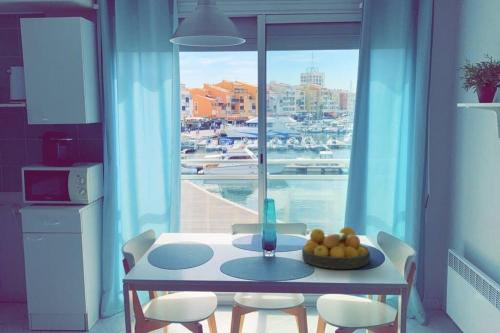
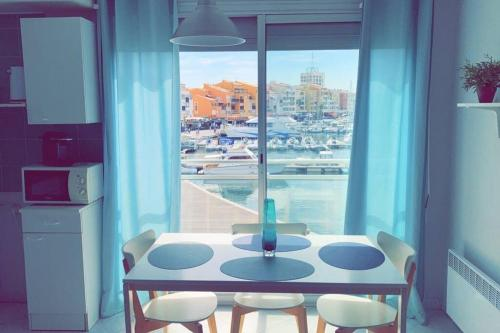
- fruit bowl (335, 244)
